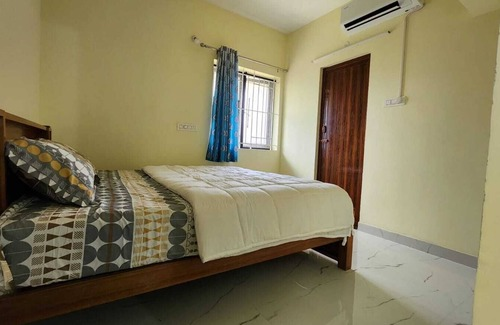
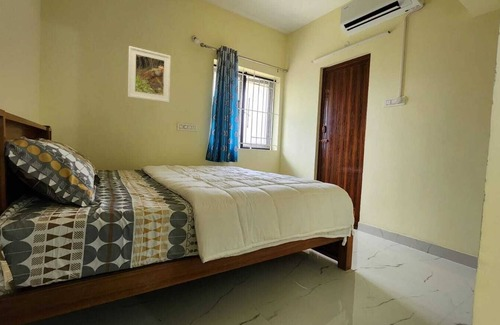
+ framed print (150, 75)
